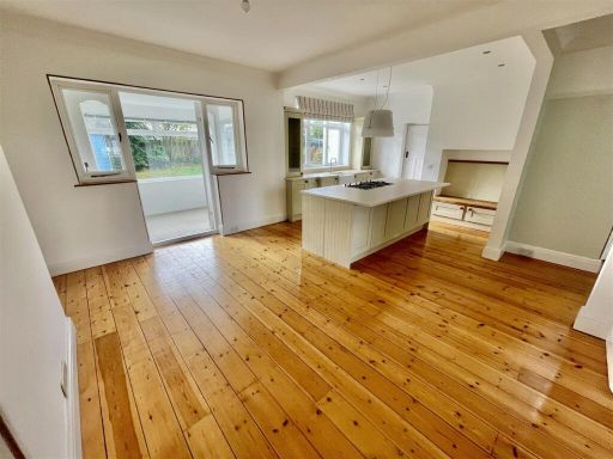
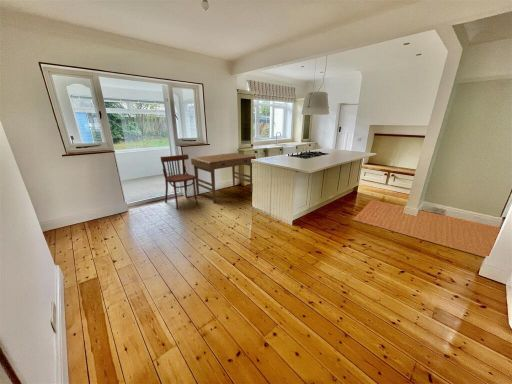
+ rug (427, 224)
+ dining chair (179, 180)
+ desk (232, 174)
